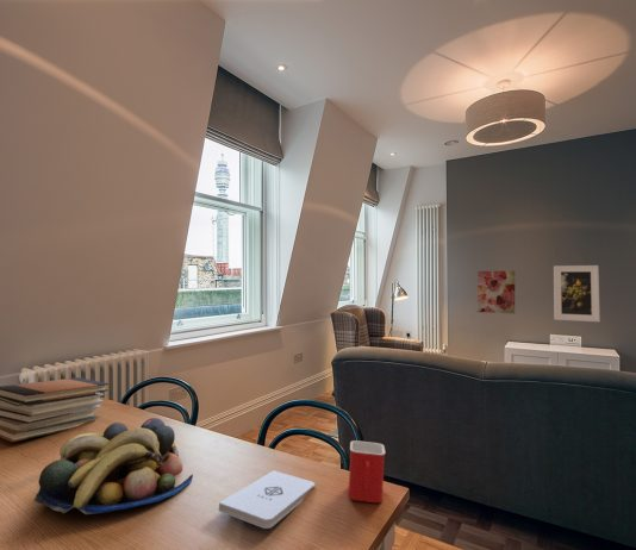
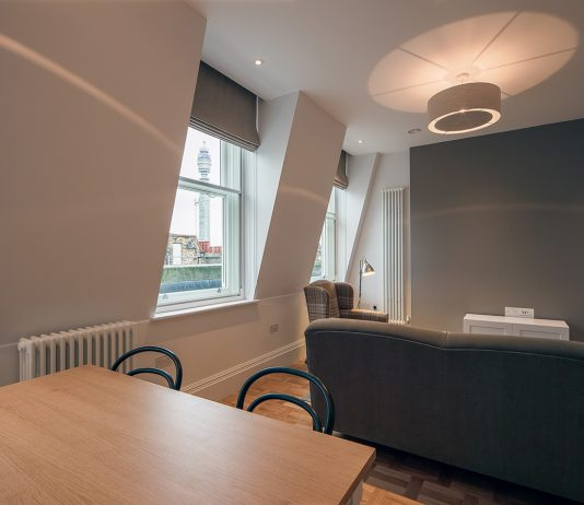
- wall art (495, 292)
- book stack (51, 405)
- fruit bowl (127, 451)
- notepad (270, 495)
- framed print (575, 293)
- mug (366, 473)
